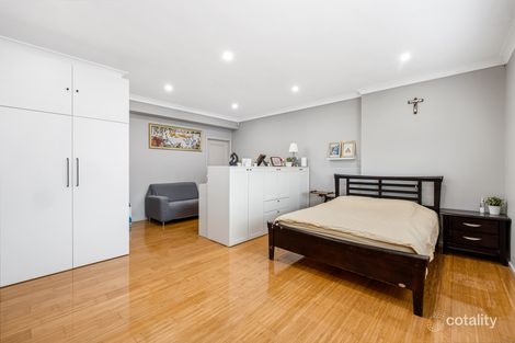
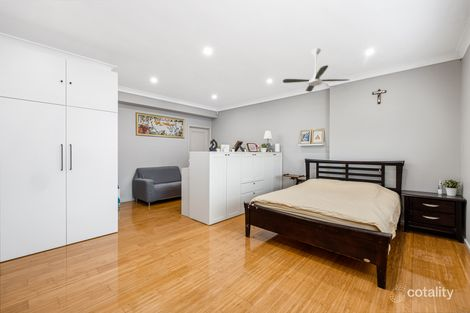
+ ceiling fan (315, 67)
